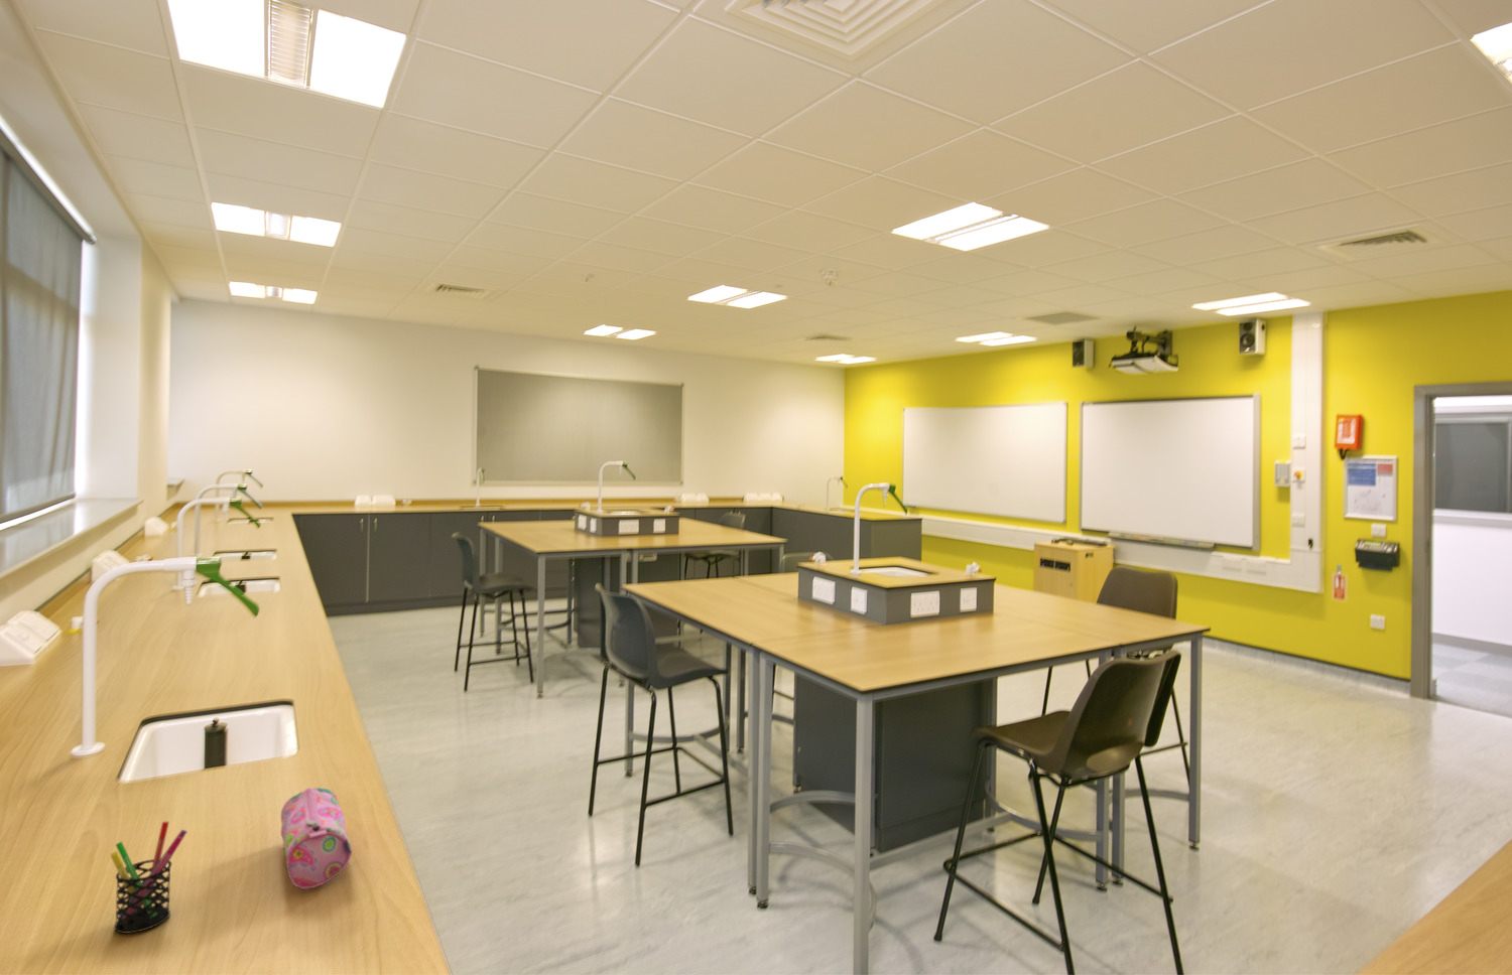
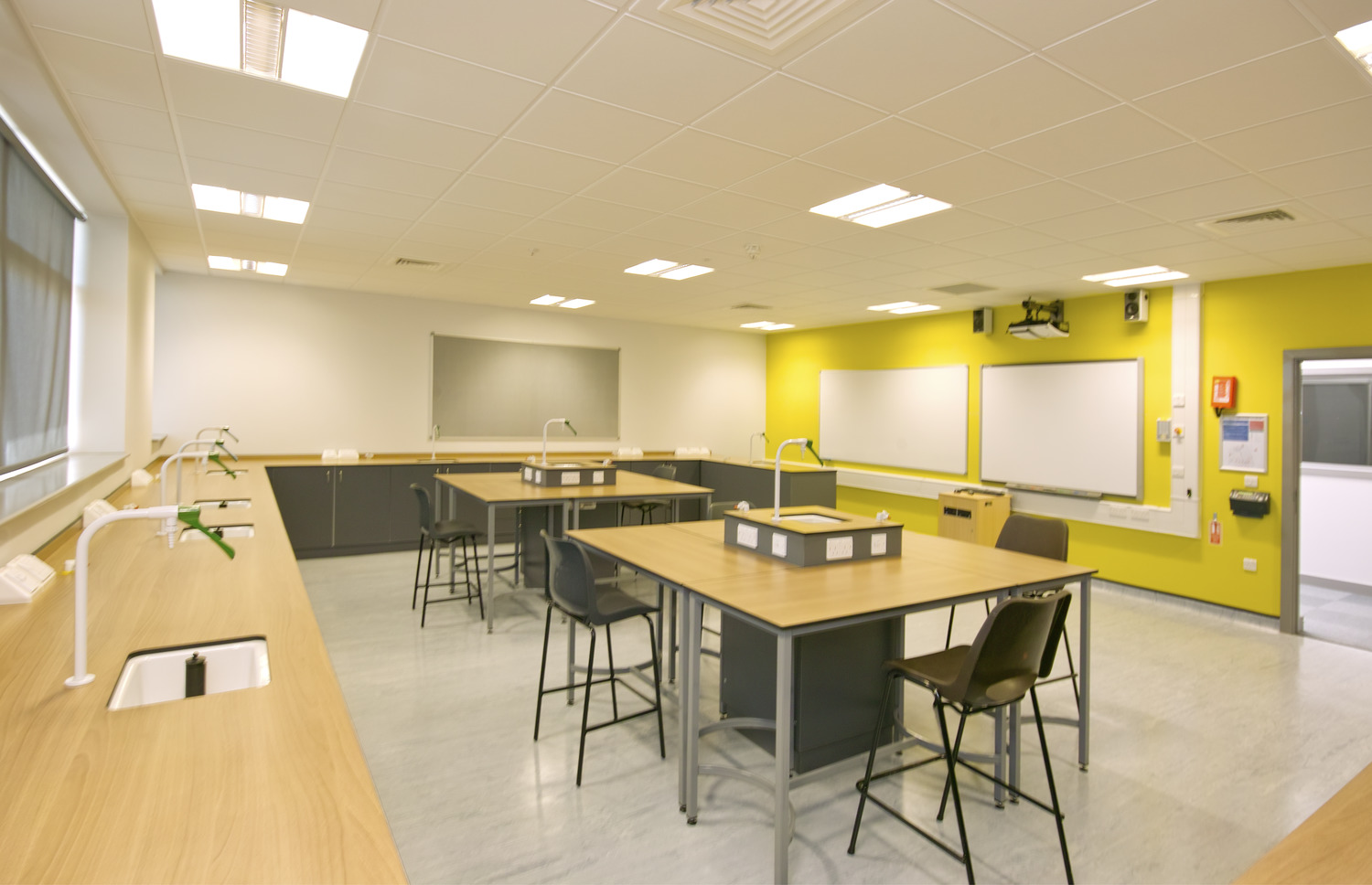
- pencil case (314, 833)
- pen holder (141, 875)
